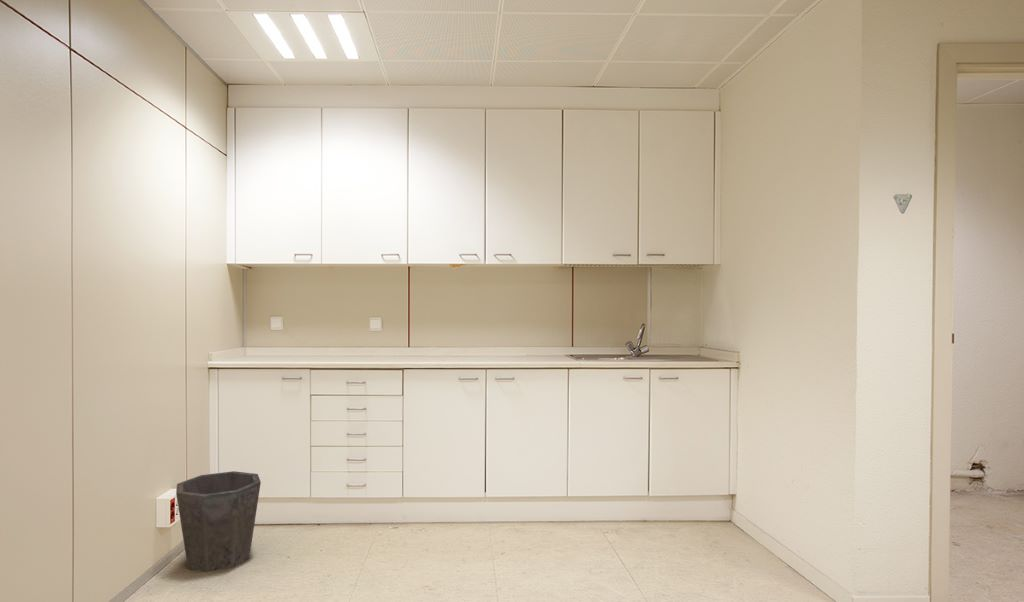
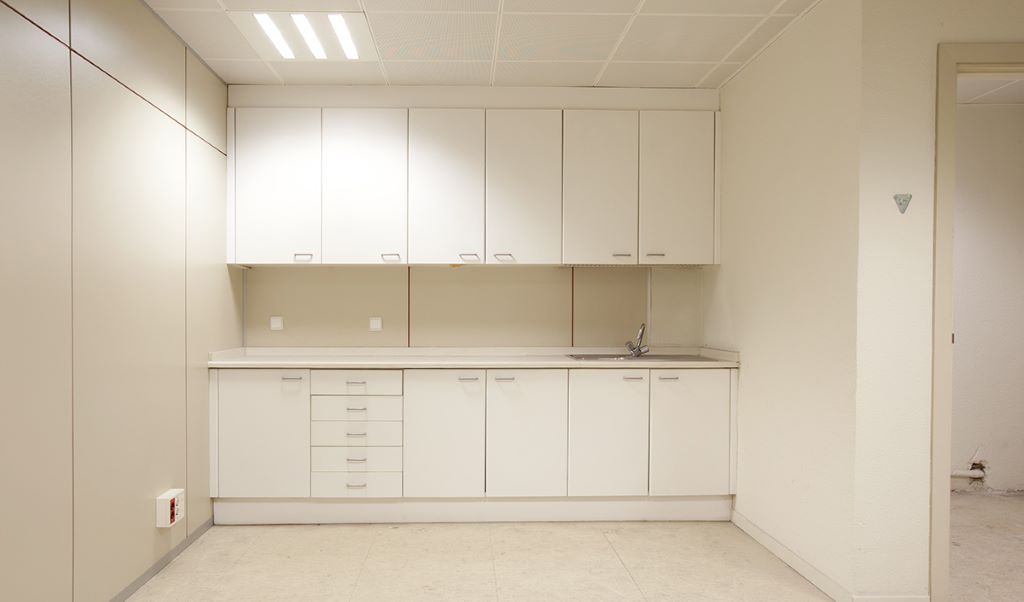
- waste bin (218, 520)
